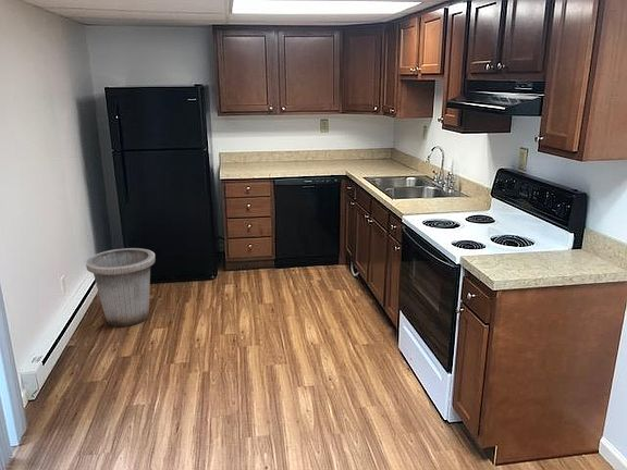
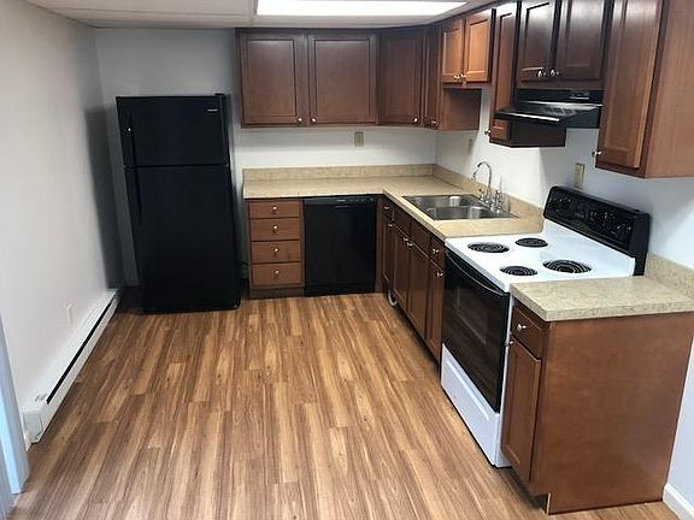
- trash can (124, 288)
